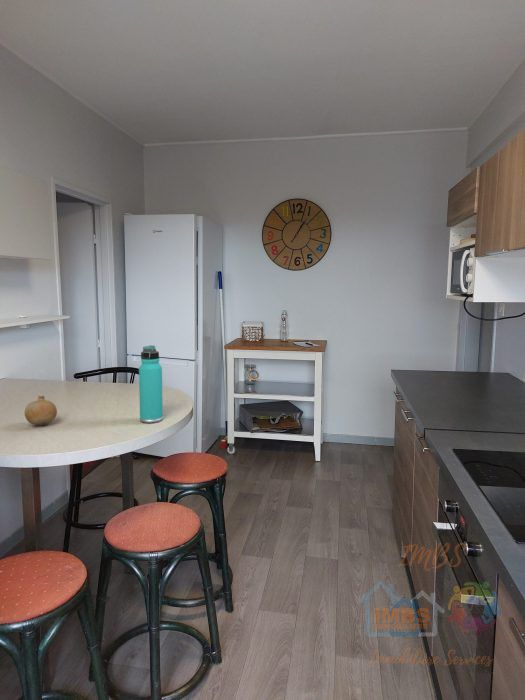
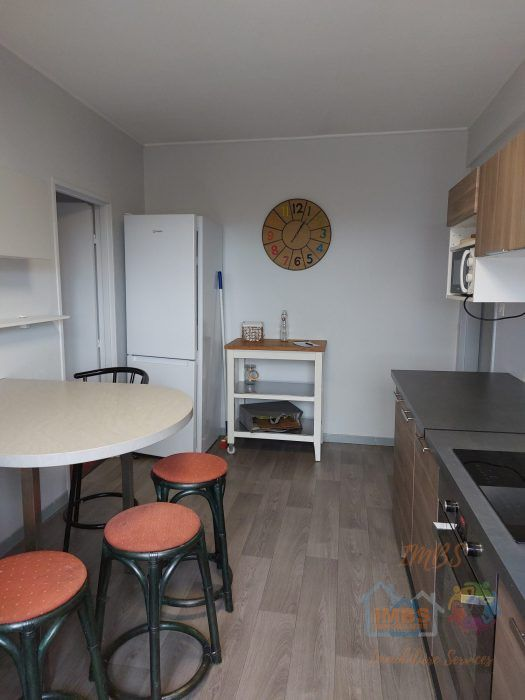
- thermos bottle (150, 383)
- fruit (40, 410)
